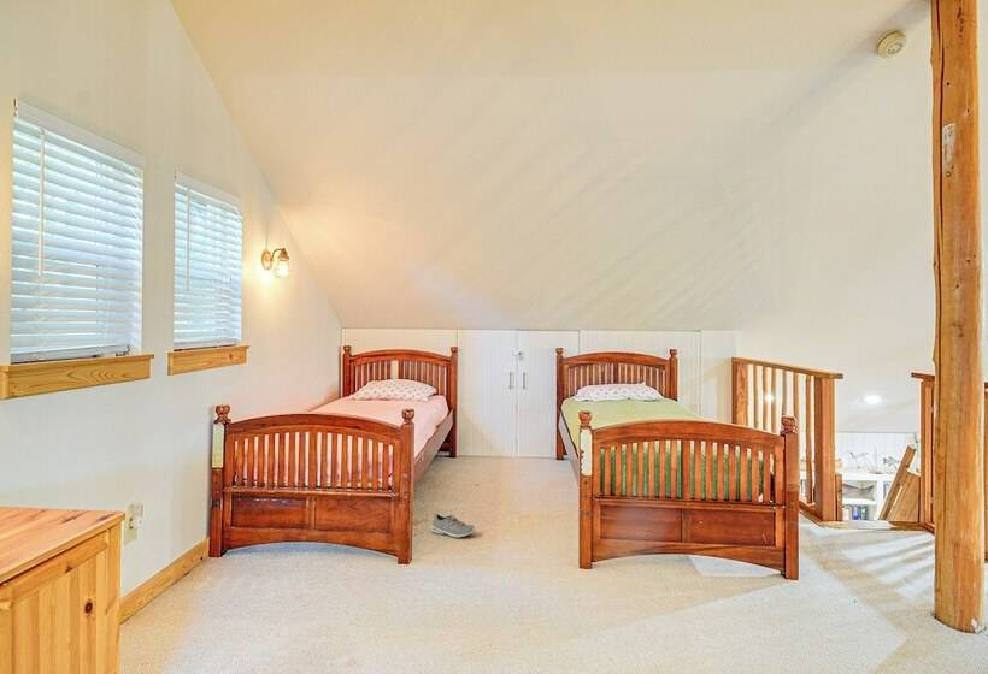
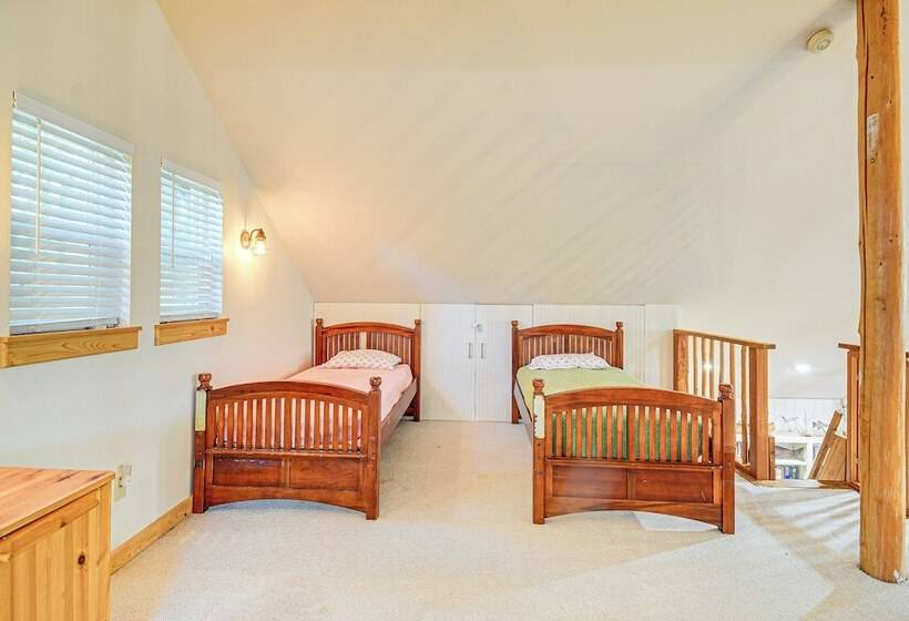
- sneaker (452, 524)
